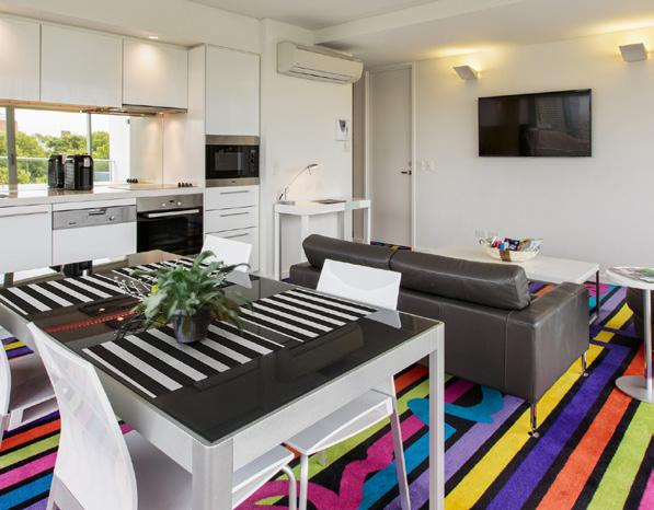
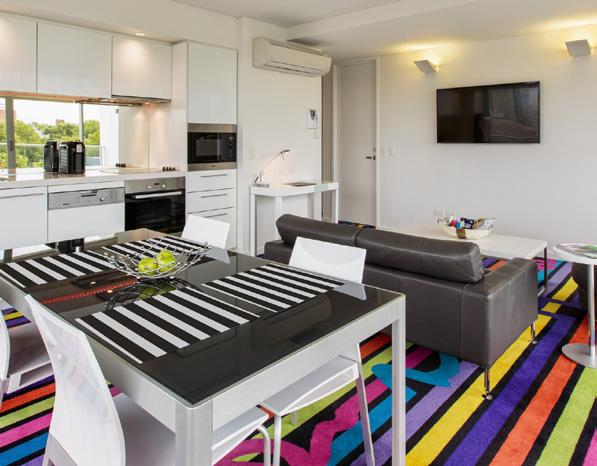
- potted plant (190, 294)
